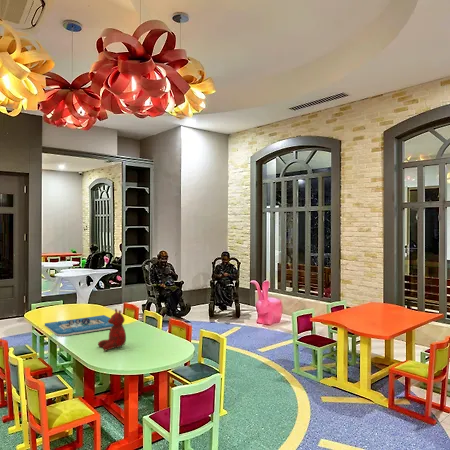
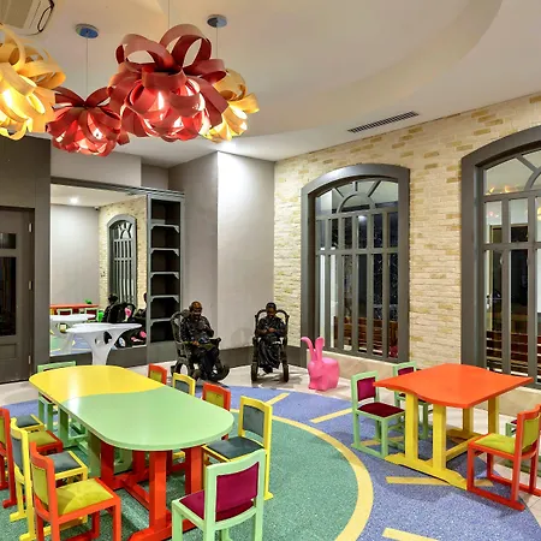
- architectural model (83, 322)
- teddy bear (112, 328)
